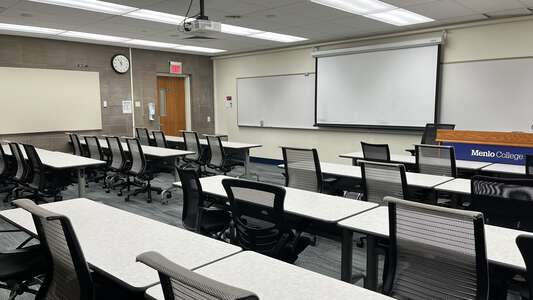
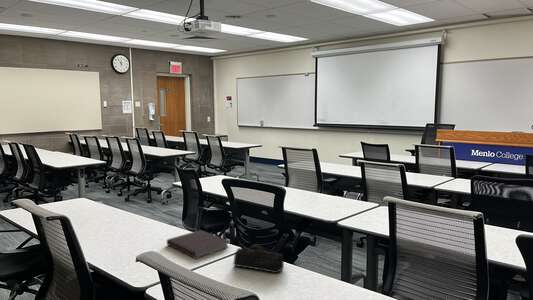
+ notebook (198, 243)
+ pencil case (258, 255)
